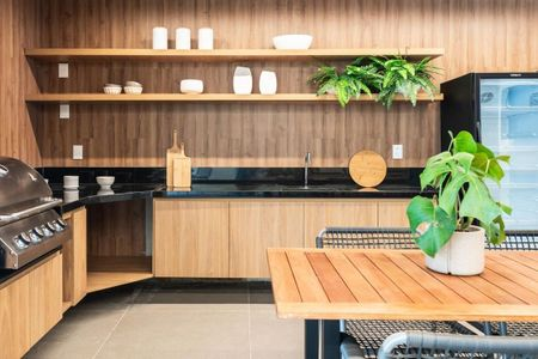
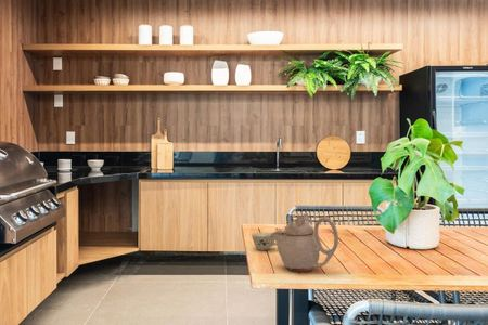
+ teapot (303, 240)
+ teacup (266, 242)
